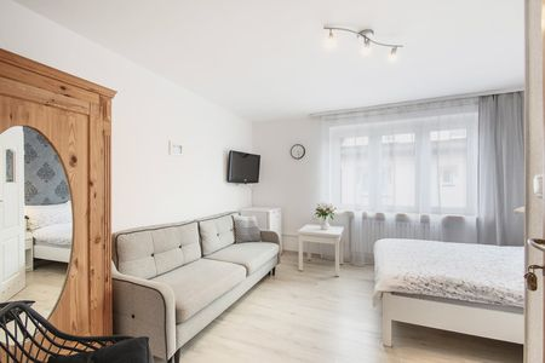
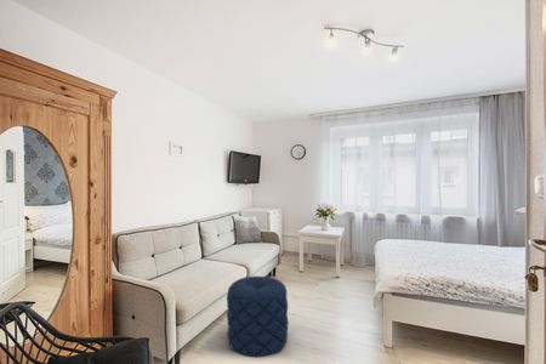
+ pouf (257, 311)
